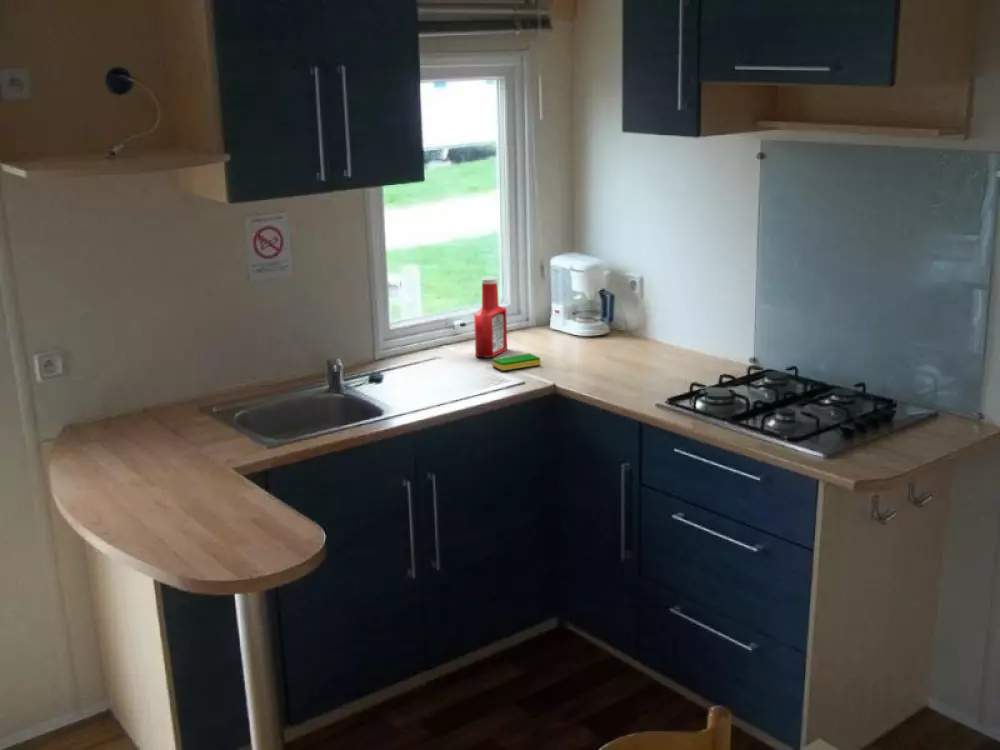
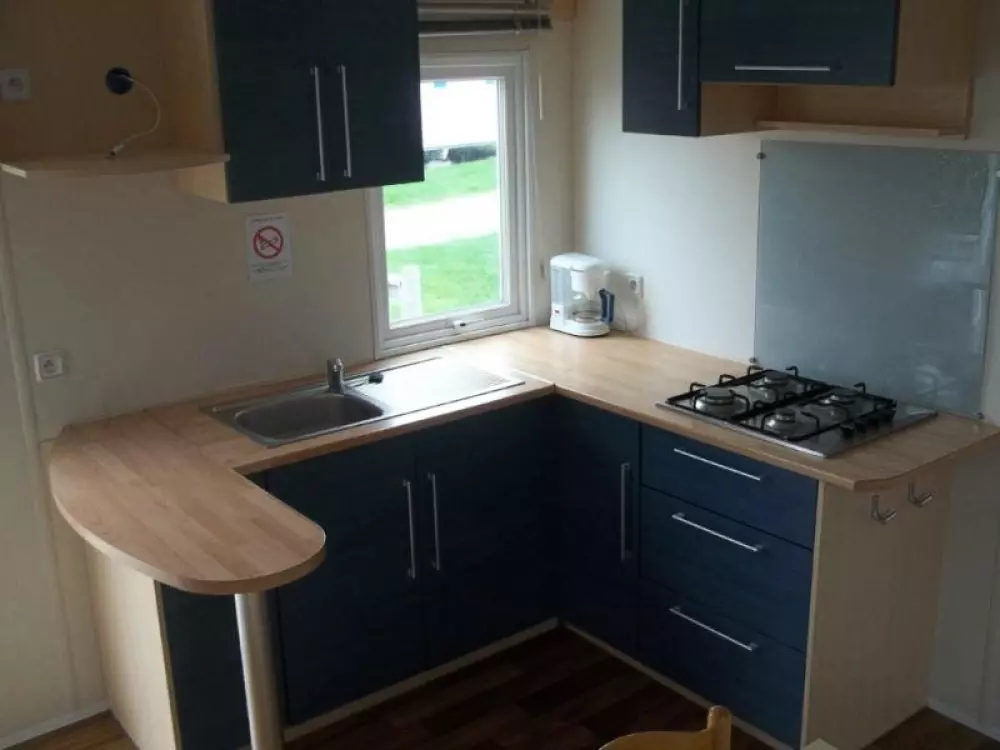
- soap bottle (490, 315)
- dish sponge (516, 361)
